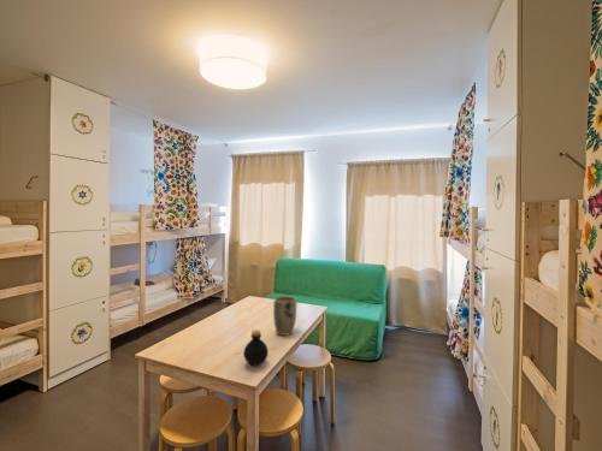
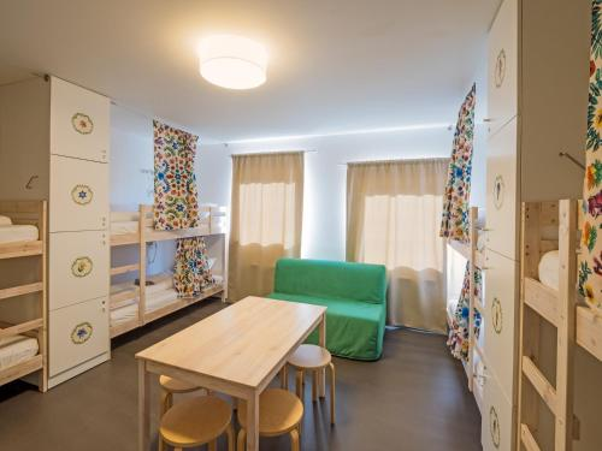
- bottle (255, 346)
- plant pot (284, 315)
